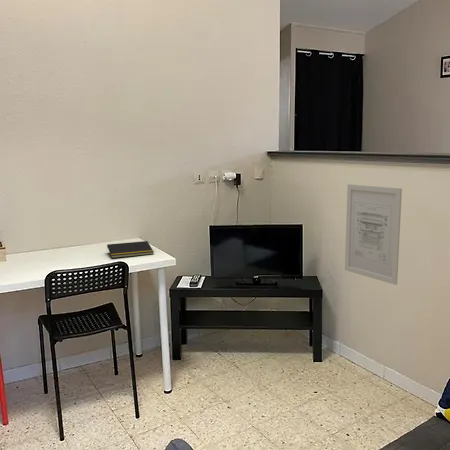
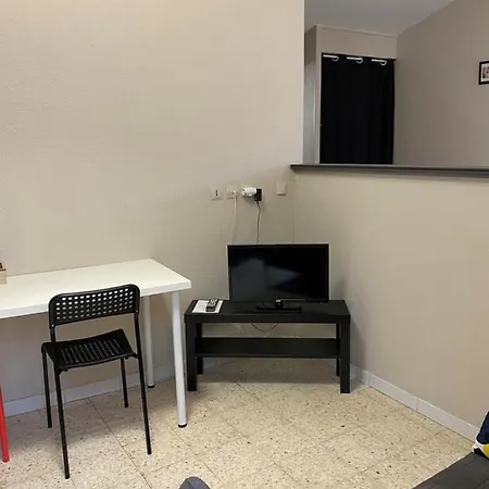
- notepad (130, 249)
- wall art (371, 232)
